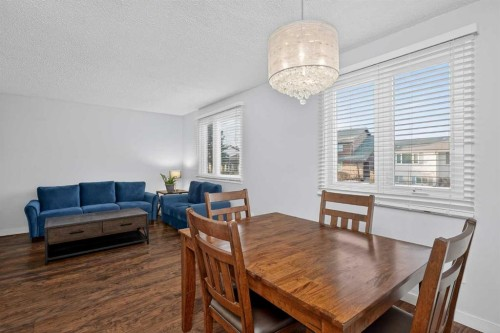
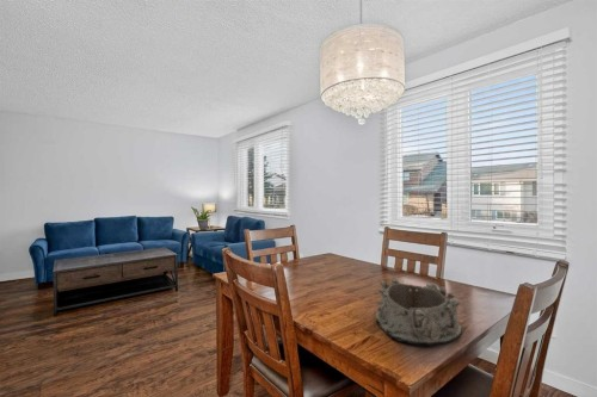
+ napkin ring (416, 306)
